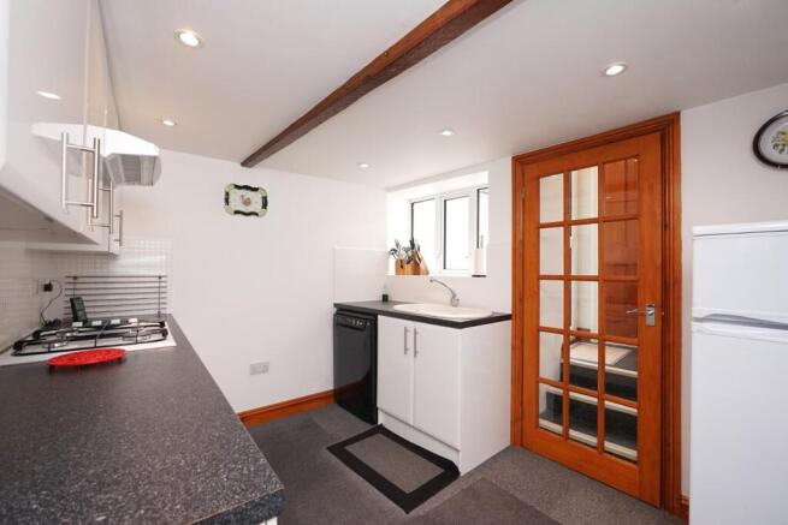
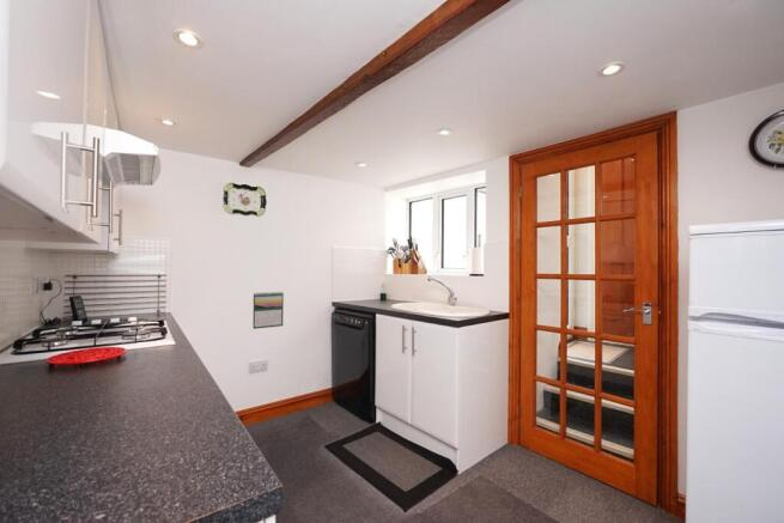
+ calendar (268, 309)
